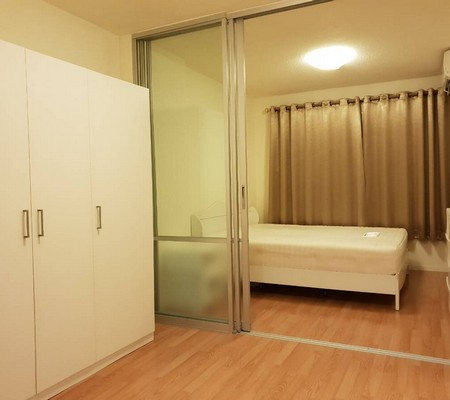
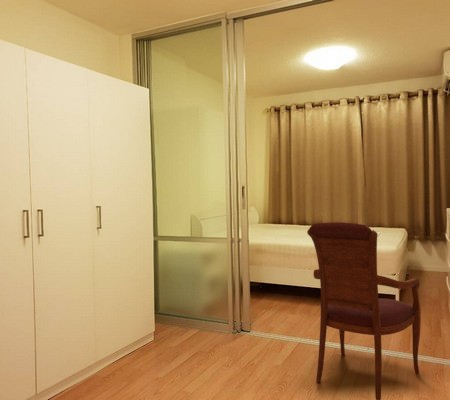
+ armchair (362, 297)
